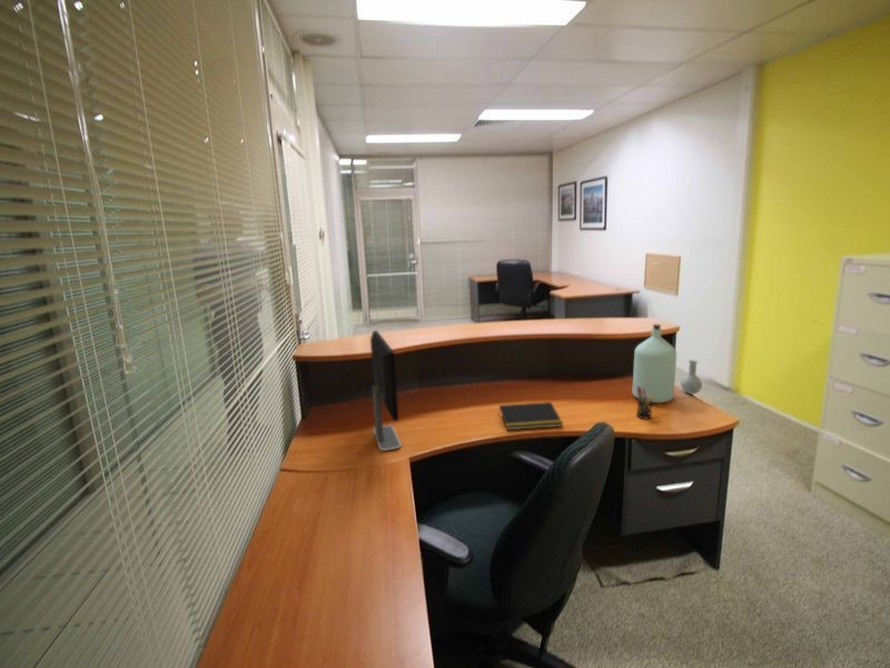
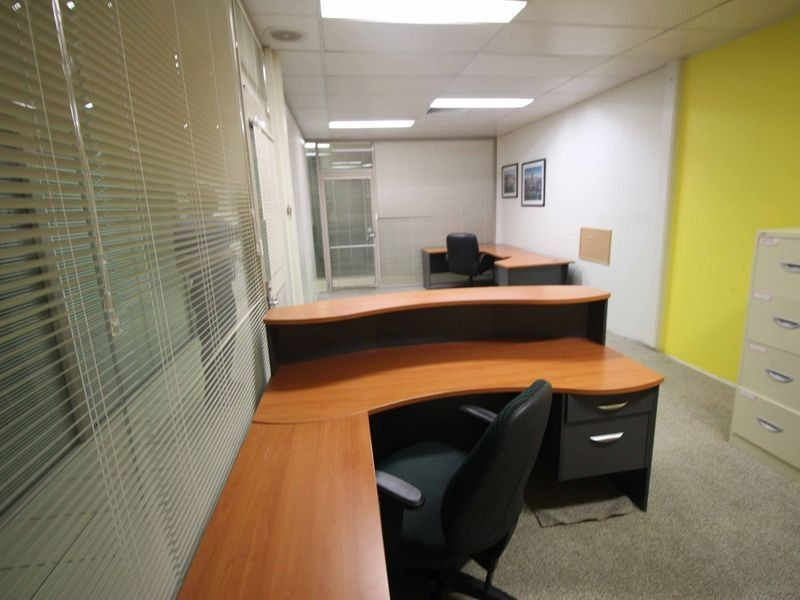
- computer monitor (383, 390)
- pen holder (643, 402)
- bottle (670, 360)
- notepad (530, 415)
